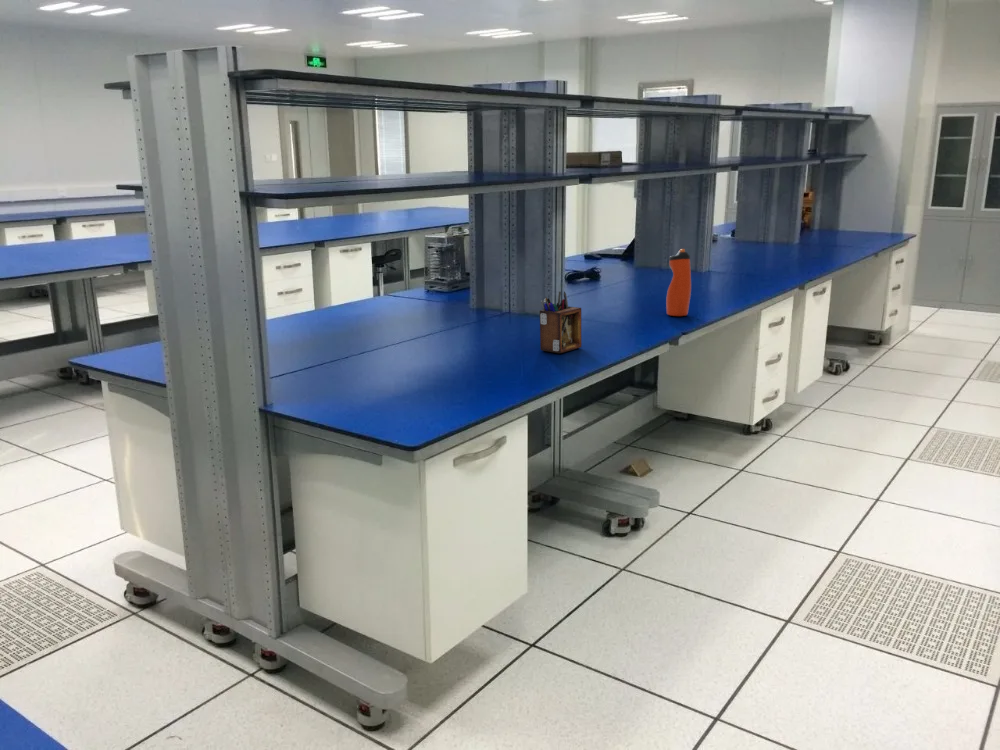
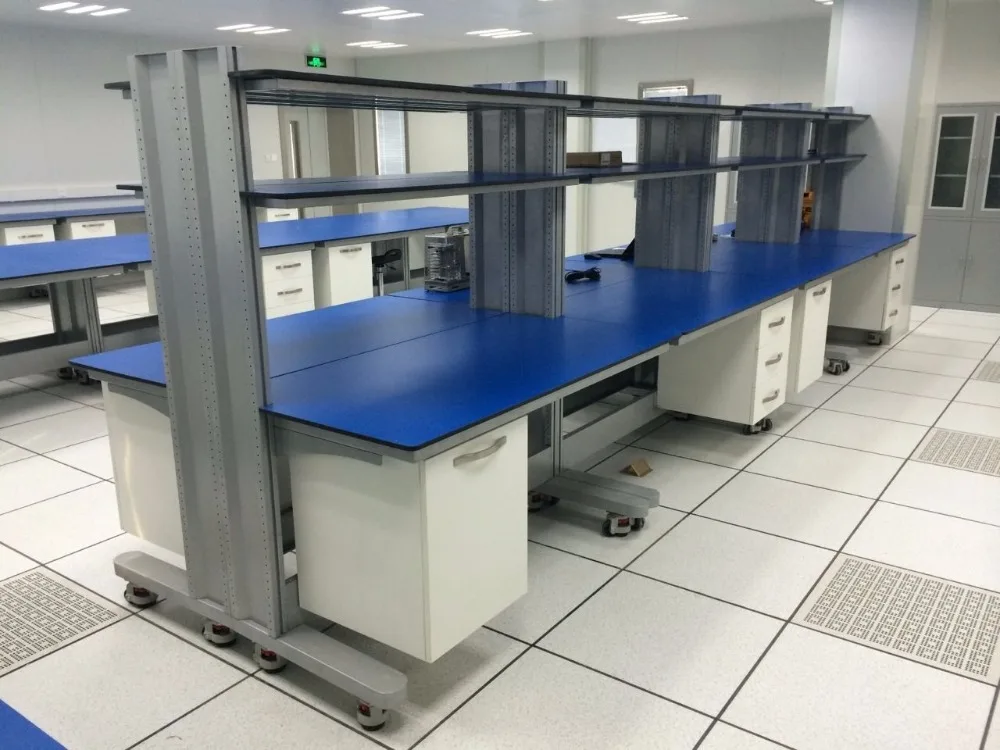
- water bottle (679, 282)
- desk organizer (560, 321)
